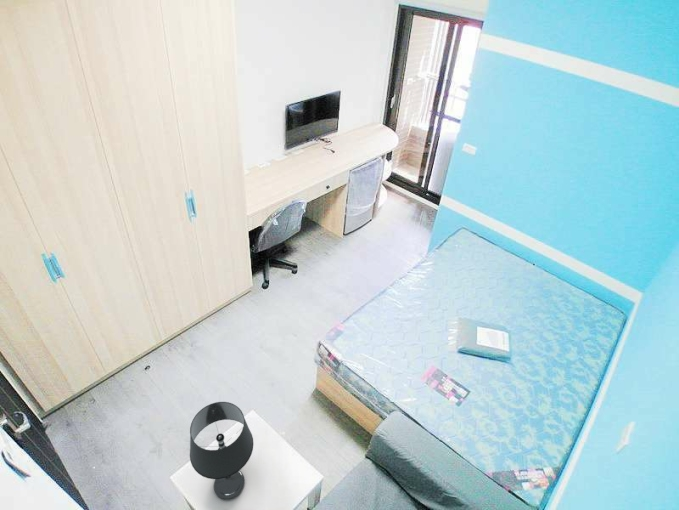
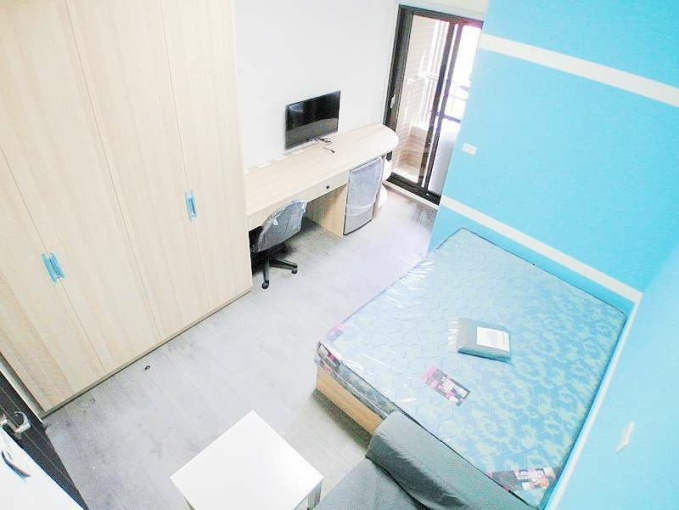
- table lamp (224, 457)
